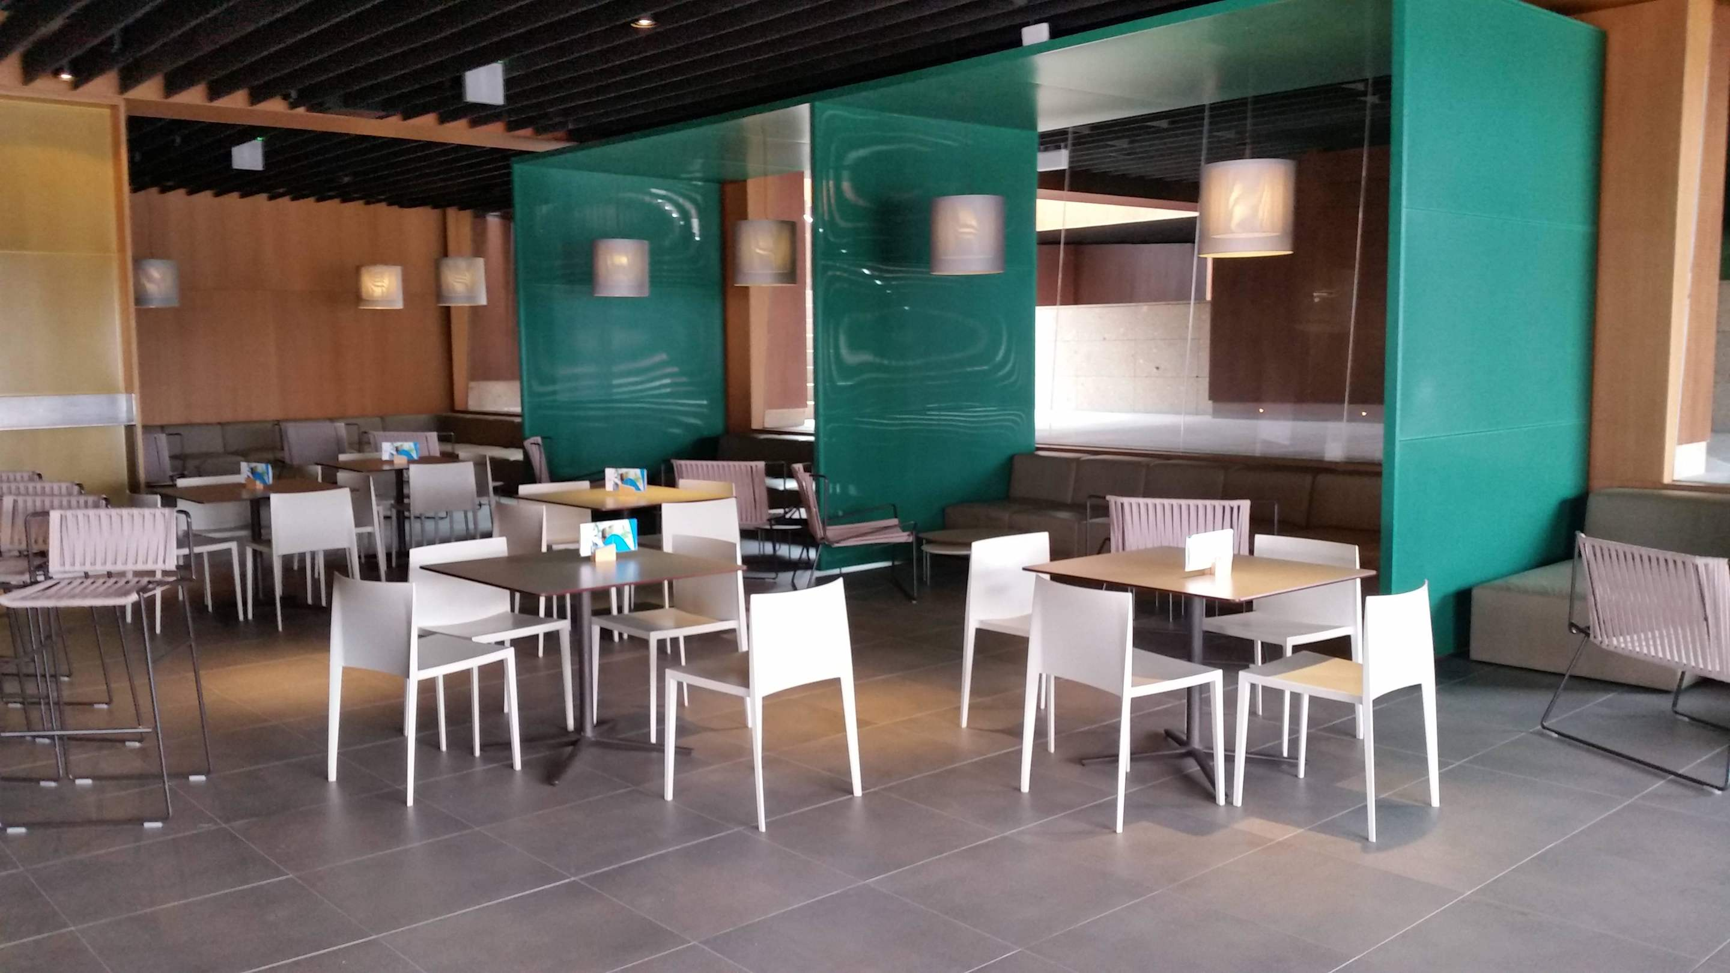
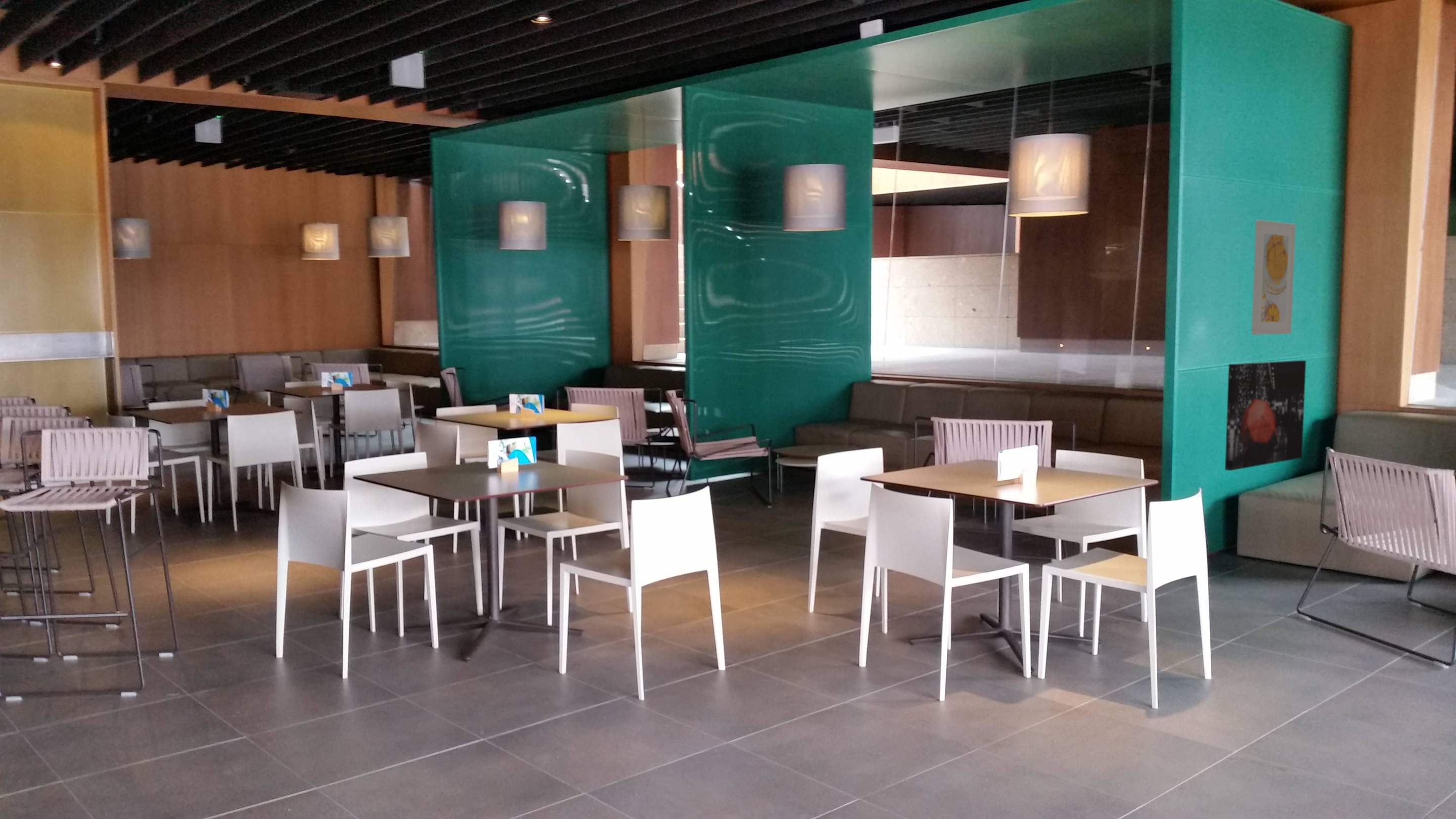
+ wall art (1267, 413)
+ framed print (1274, 278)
